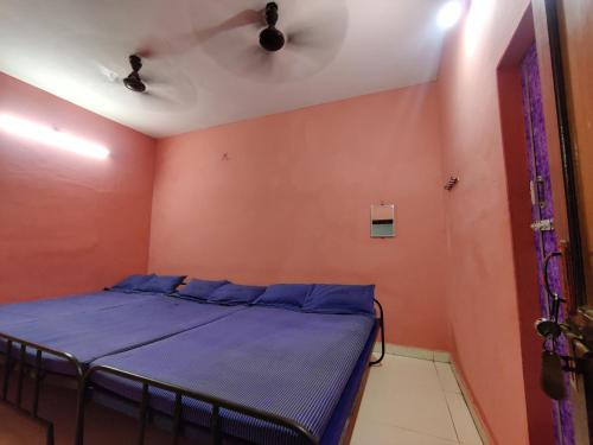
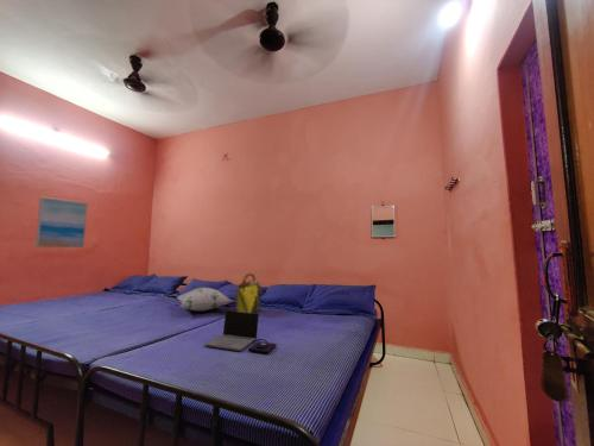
+ tote bag (248, 291)
+ wall art (63, 224)
+ decorative pillow (203, 299)
+ laptop computer (244, 329)
